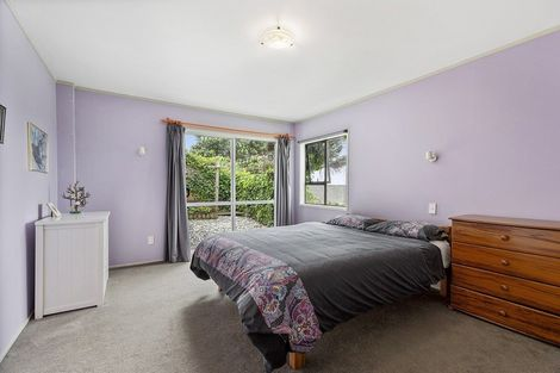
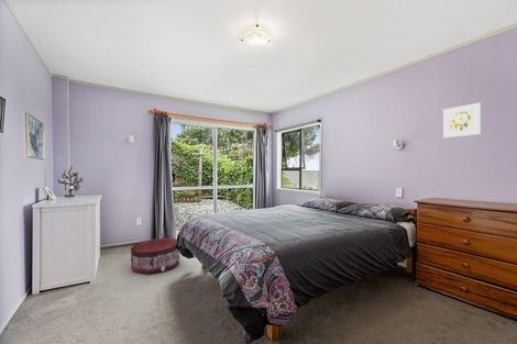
+ pouf (156, 253)
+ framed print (461, 121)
